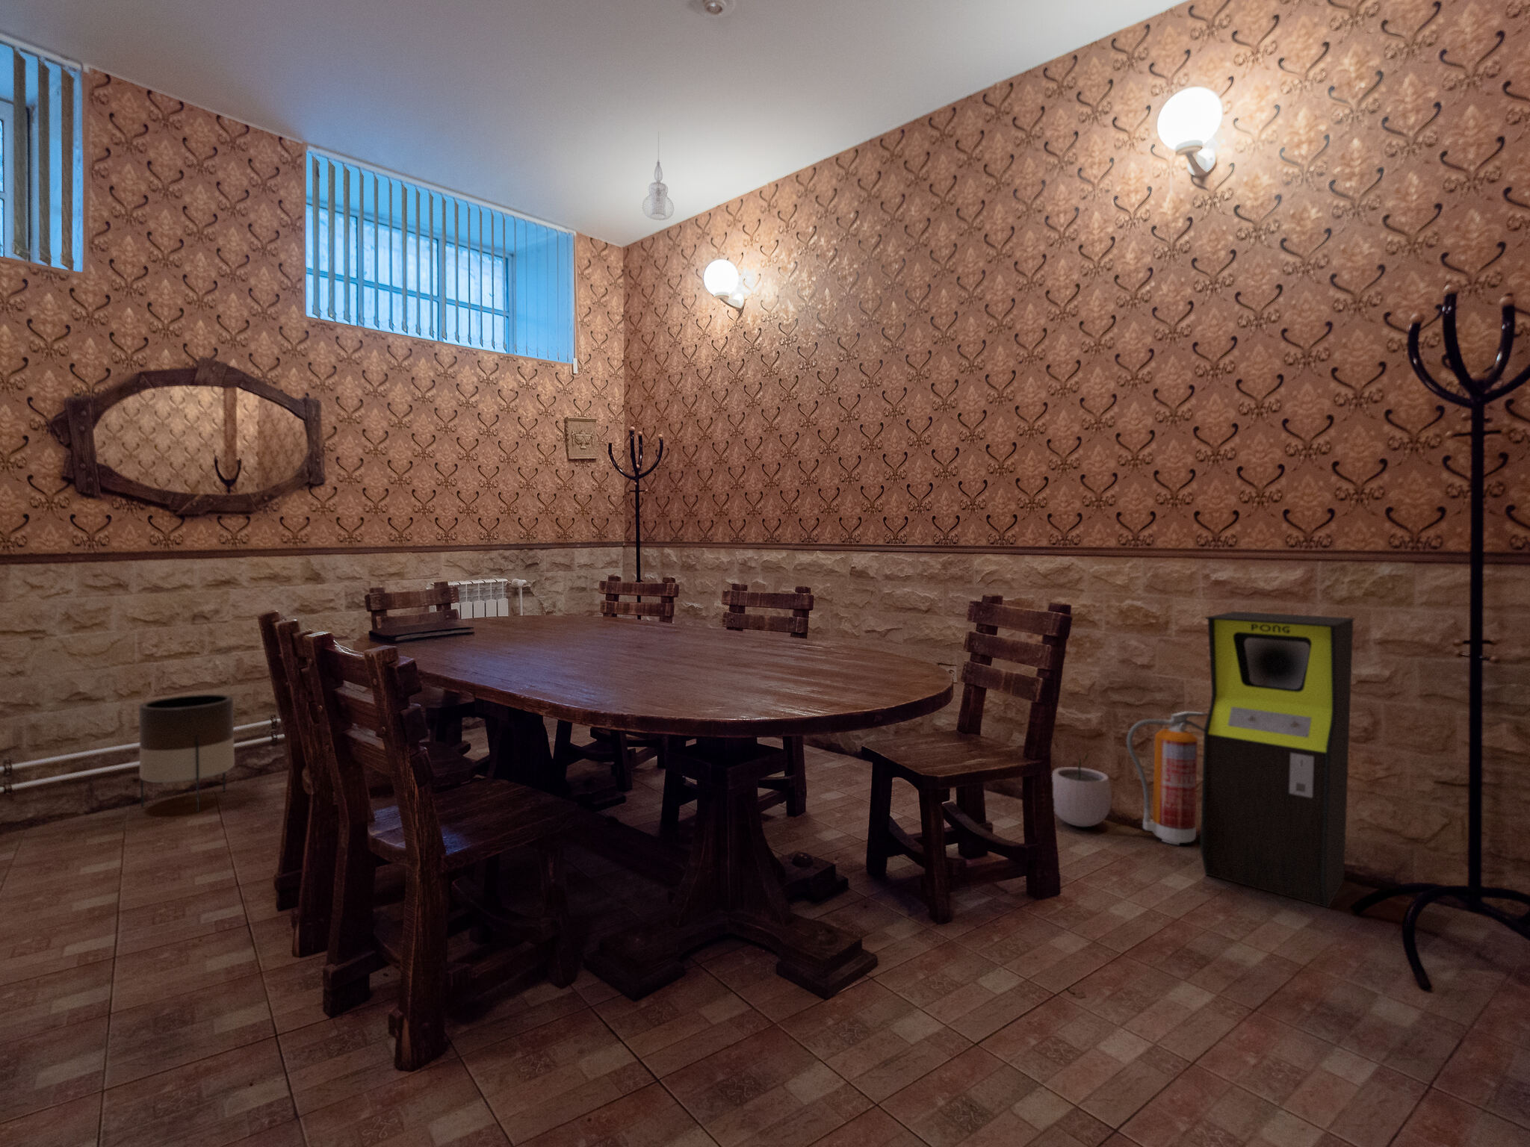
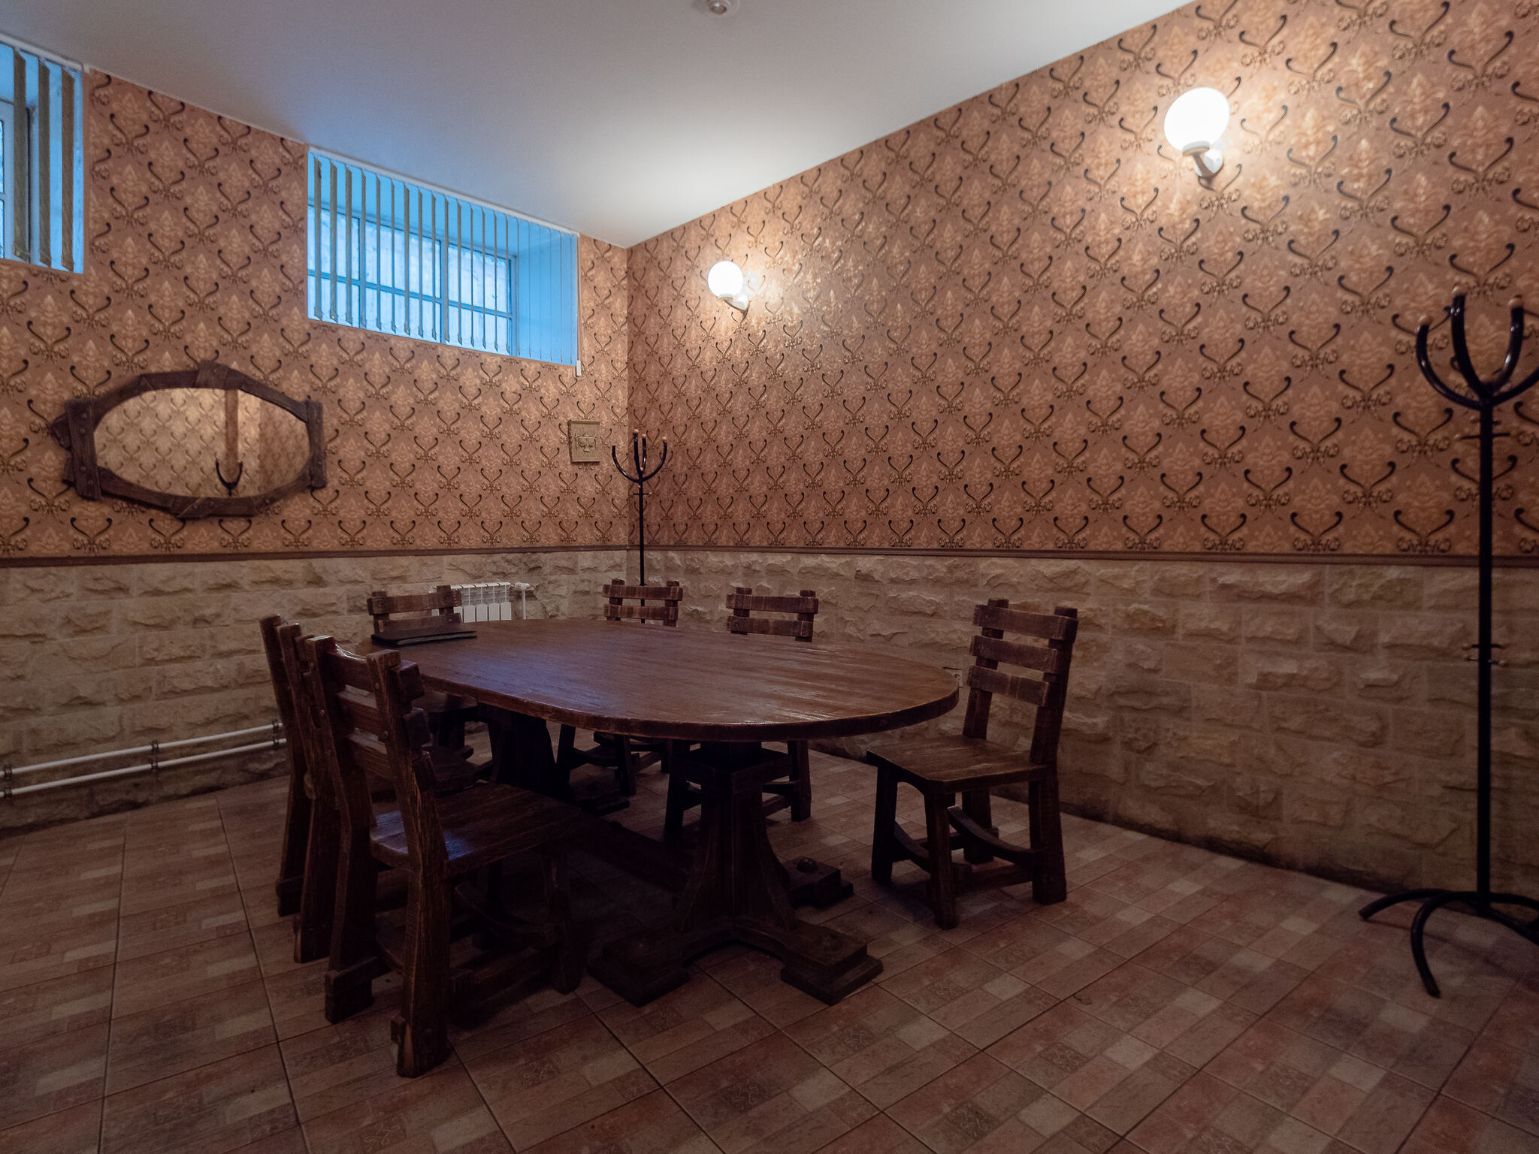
- pendant lamp (658, 171)
- fire extinguisher (1166, 775)
- plant pot (1079, 788)
- planter (188, 752)
- storage cabinet (1276, 749)
